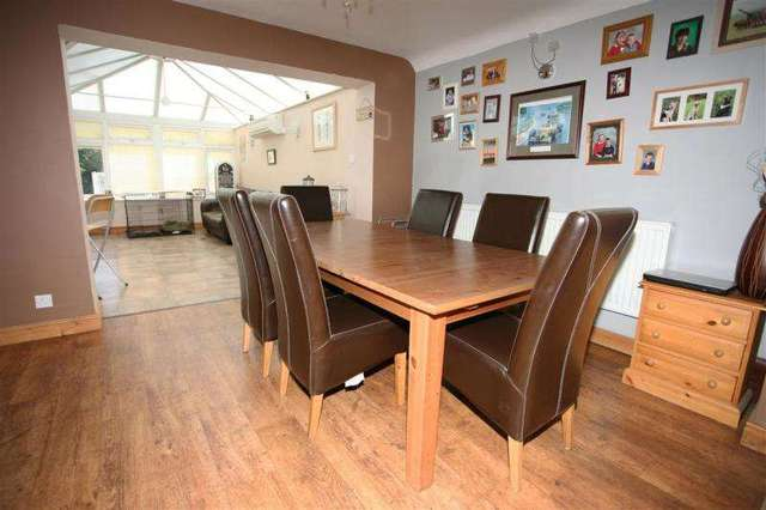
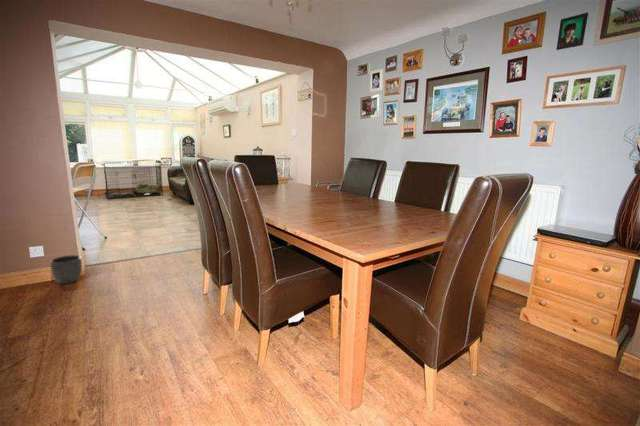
+ planter (67, 270)
